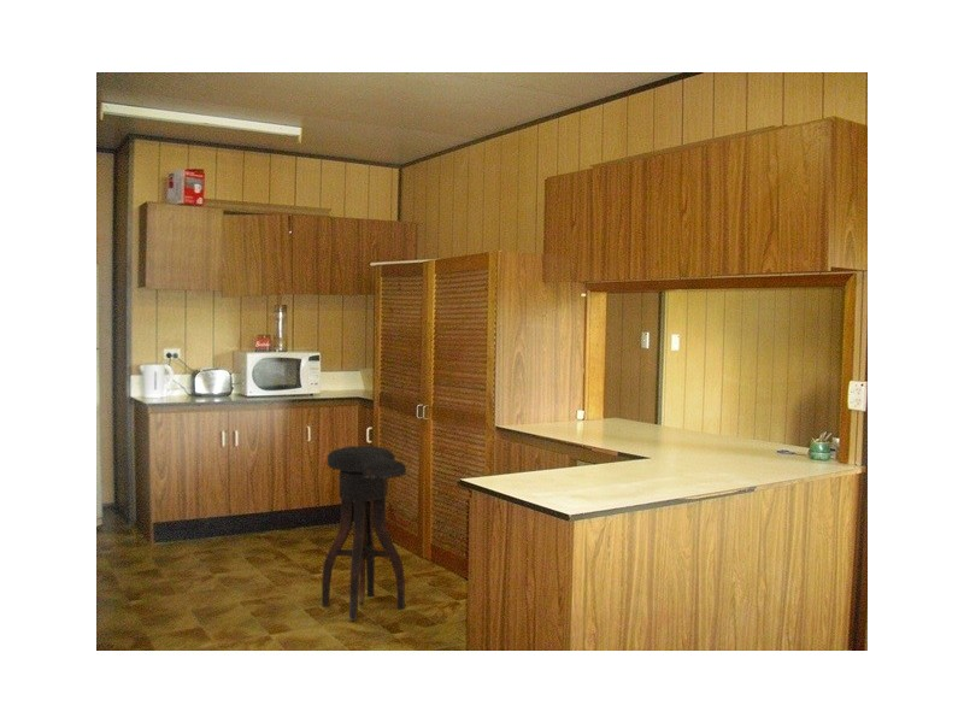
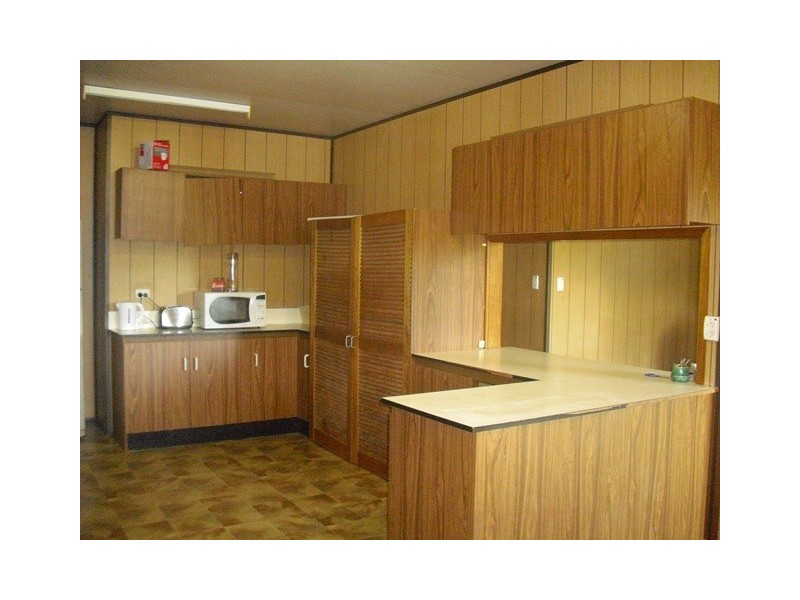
- stool (365, 529)
